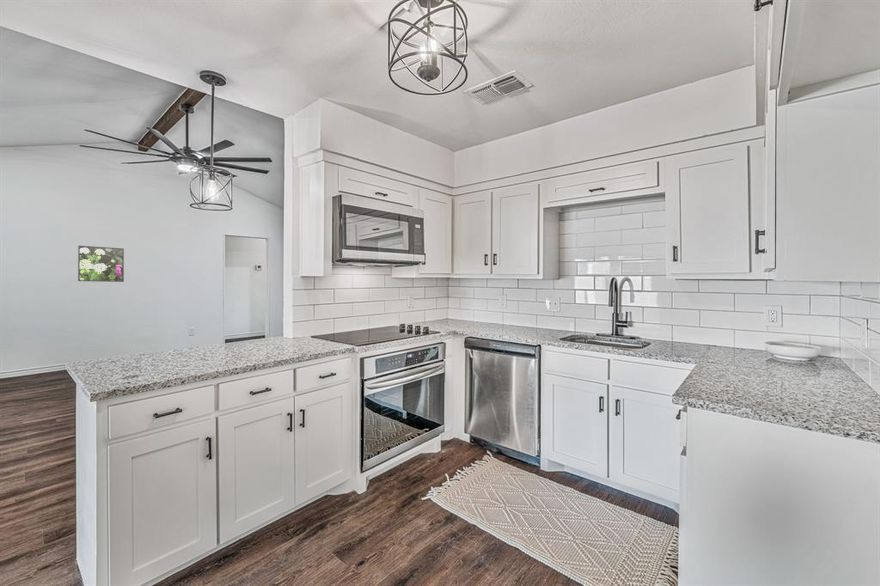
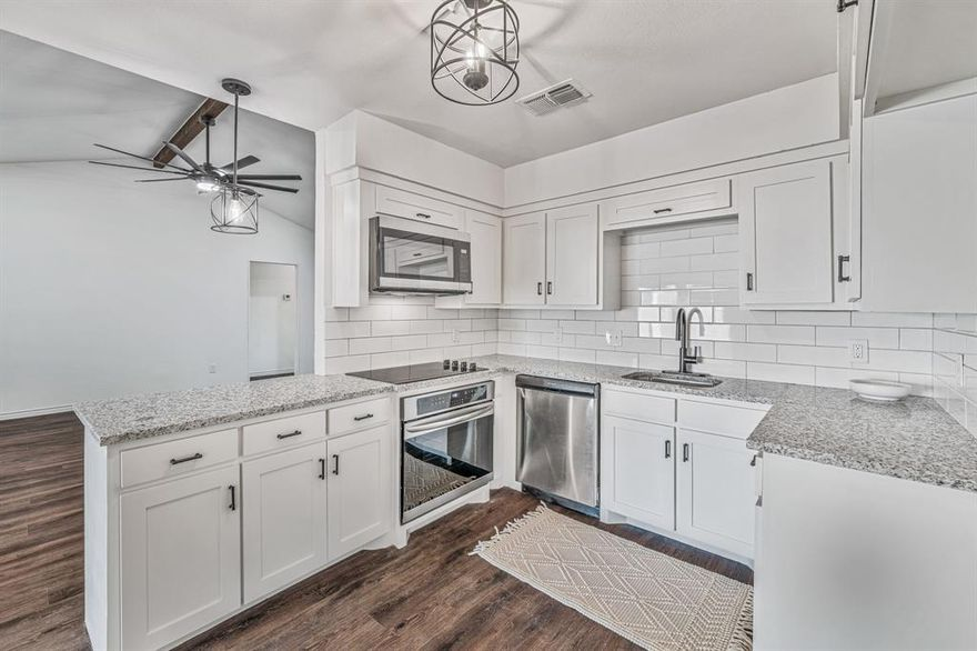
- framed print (101, 264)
